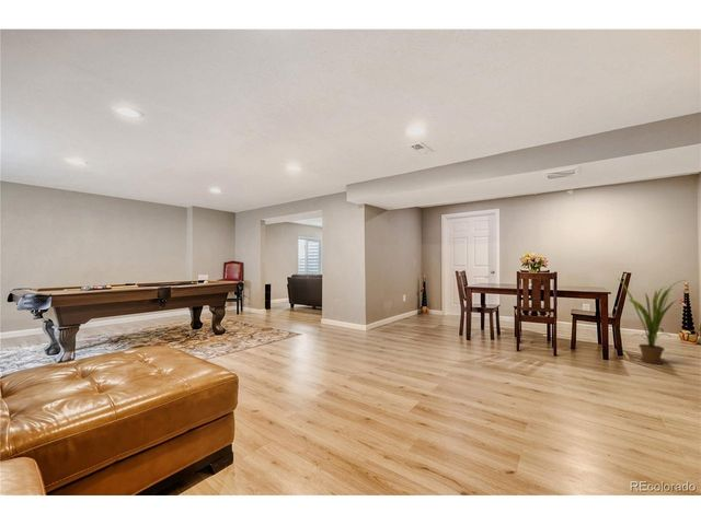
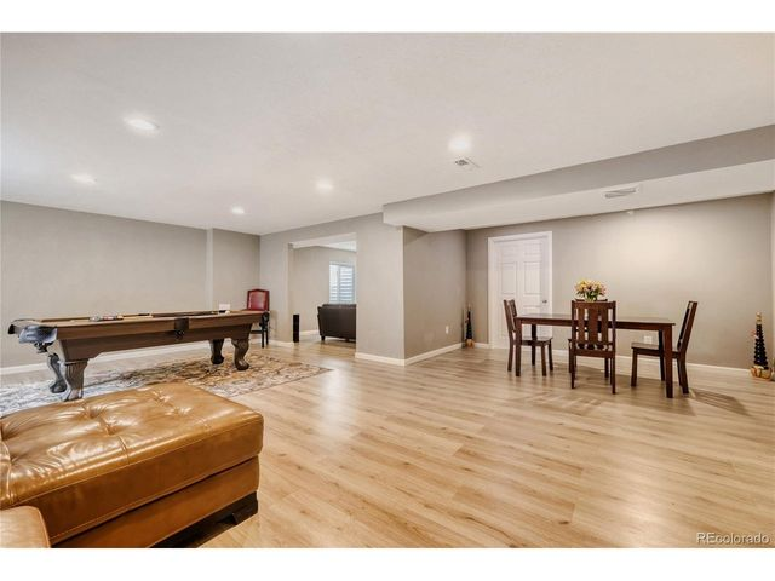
- house plant (657, 320)
